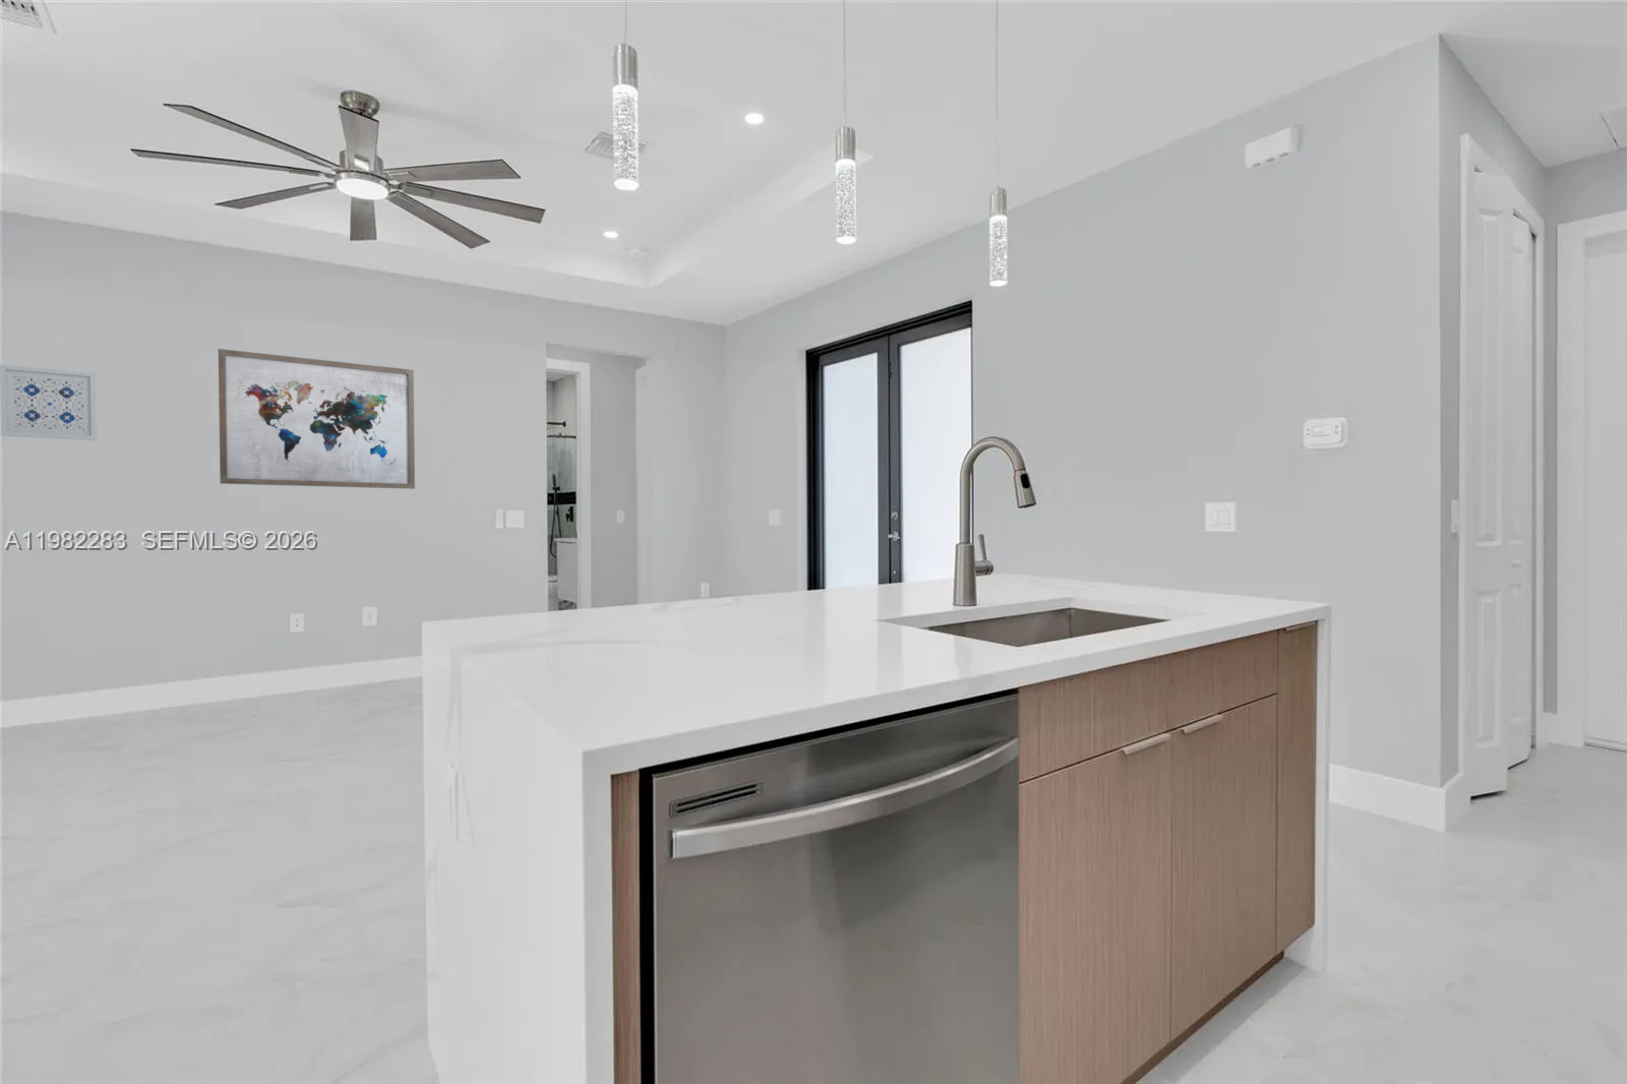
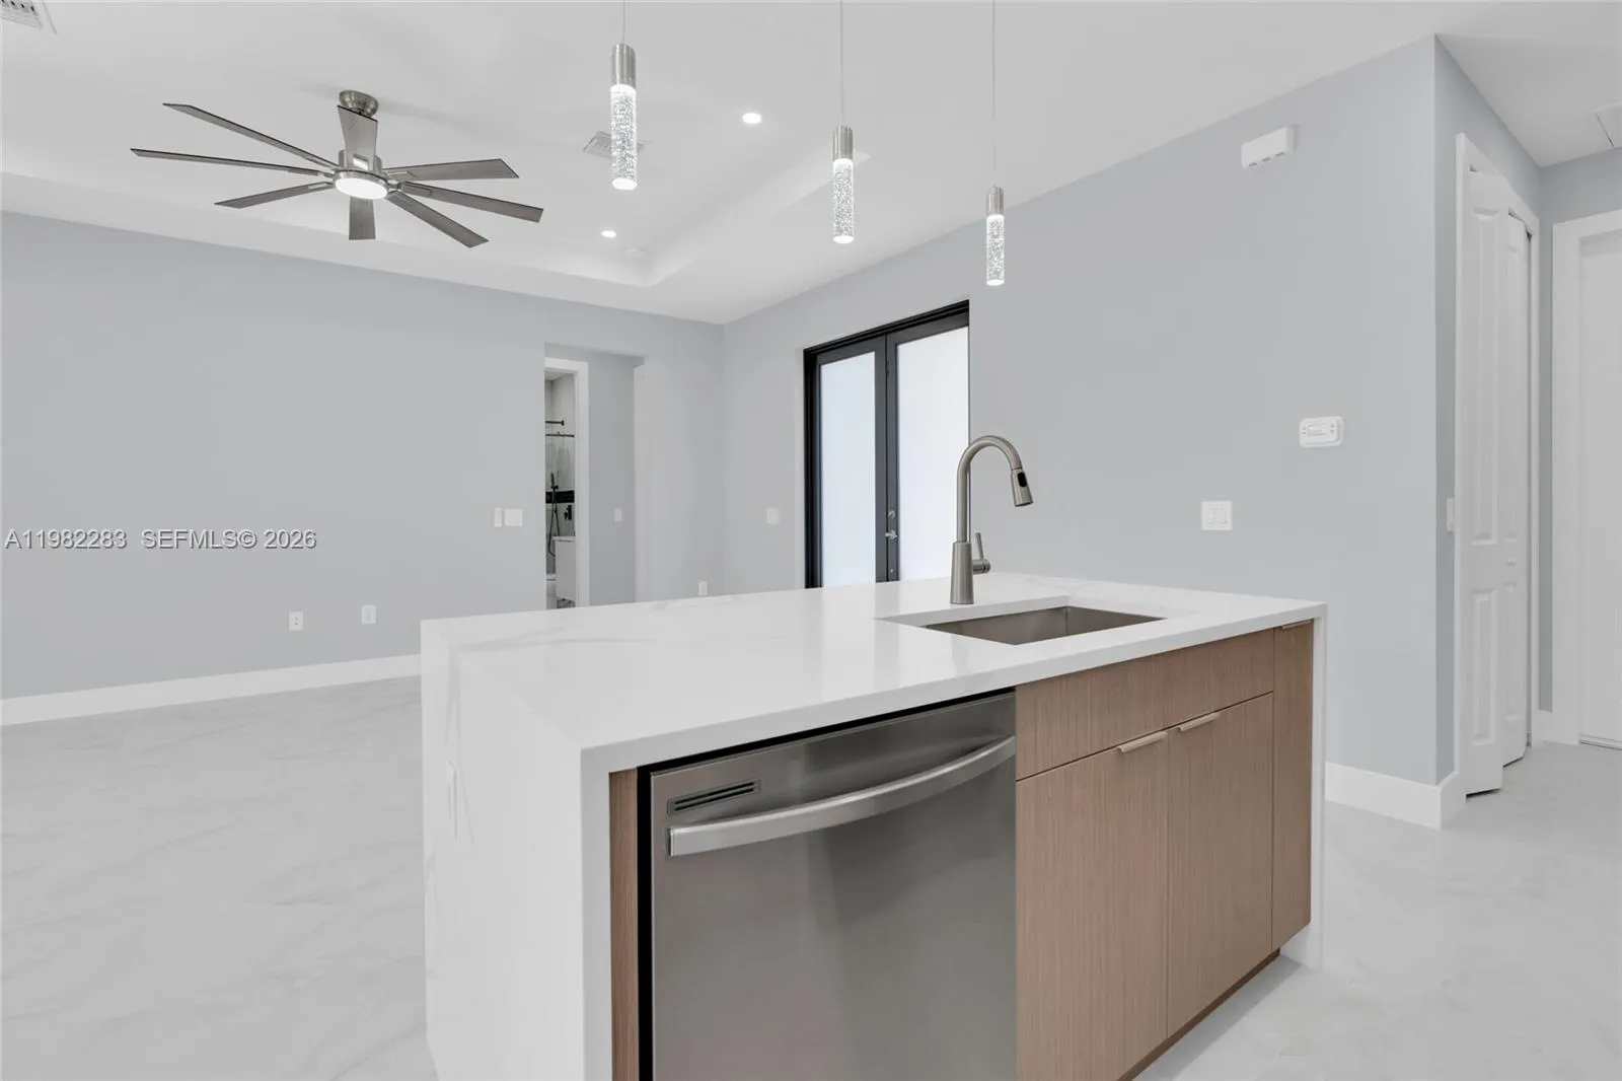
- wall art (50, 403)
- wall art (322, 423)
